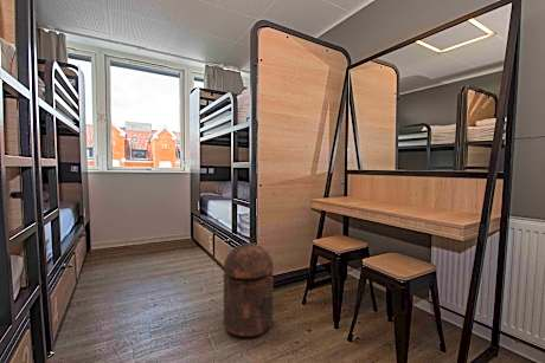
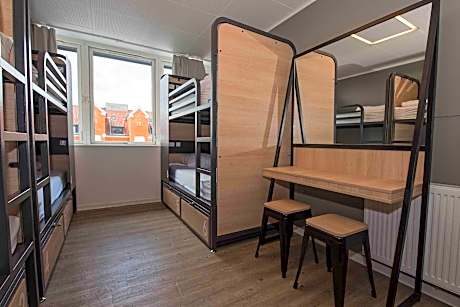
- trash can (248, 284)
